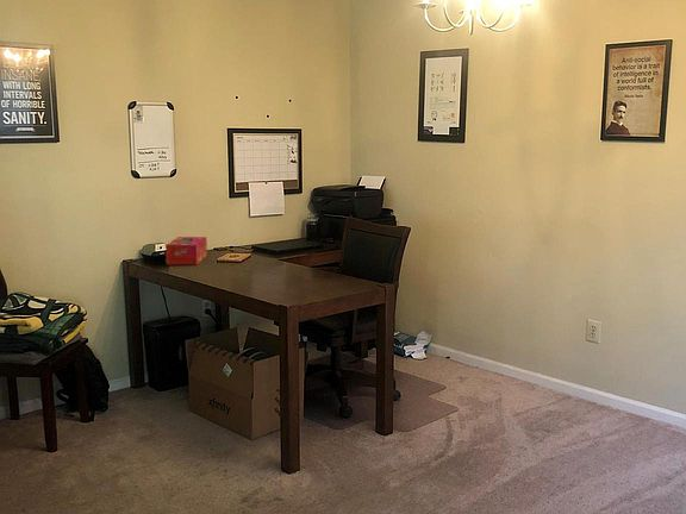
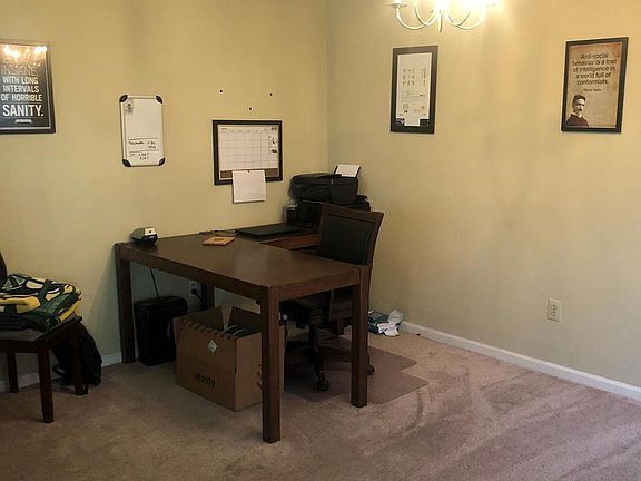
- tissue box (187, 250)
